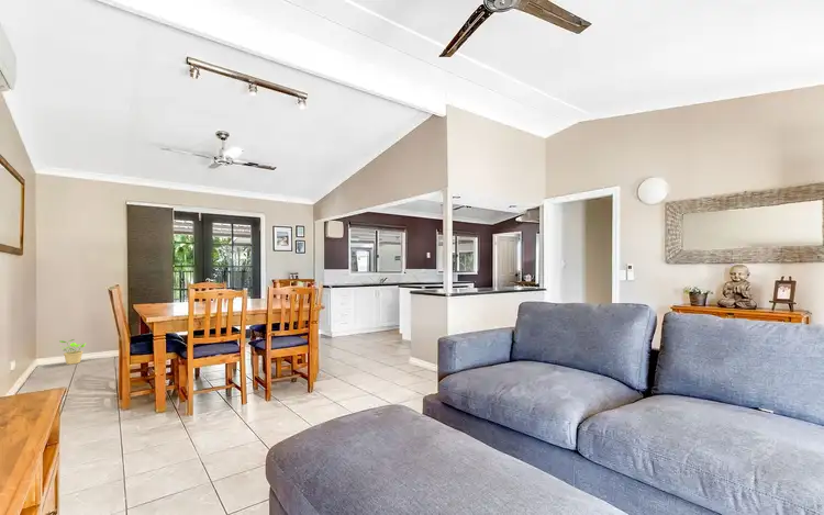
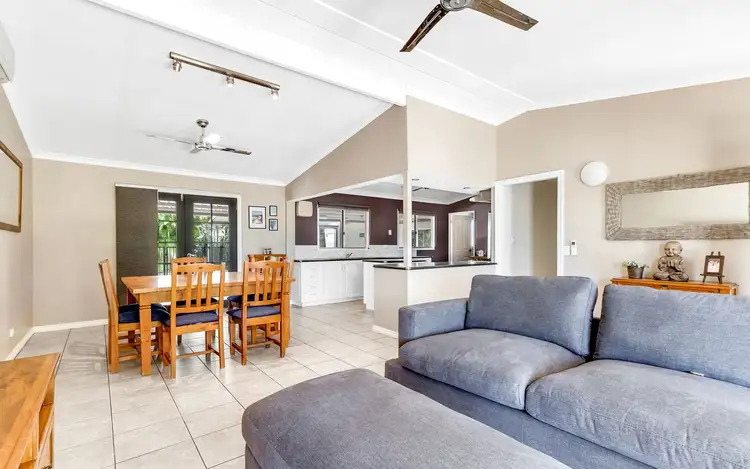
- potted plant (71, 349)
